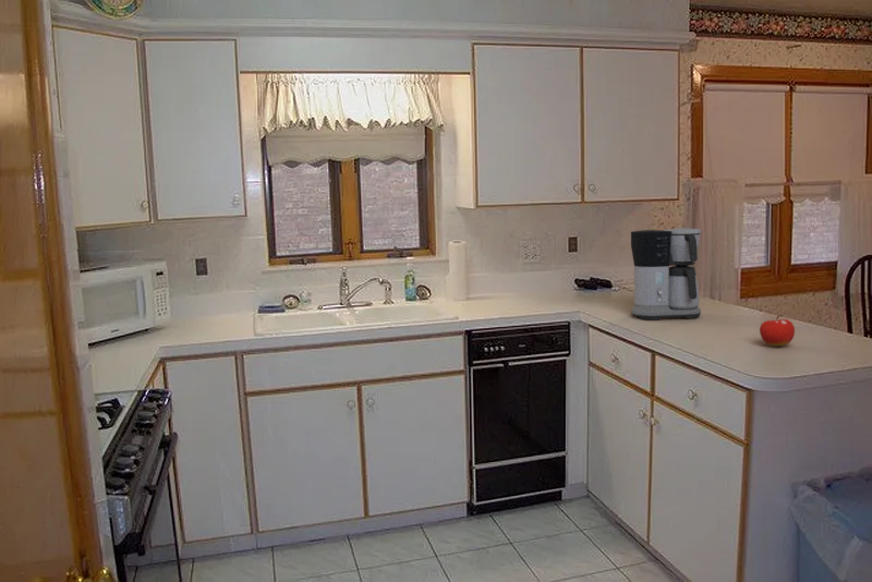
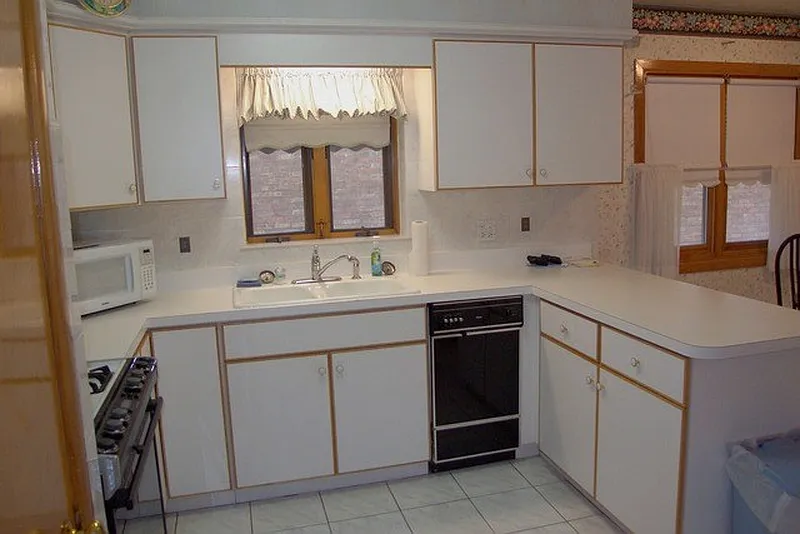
- coffee maker (667, 272)
- fruit (776, 330)
